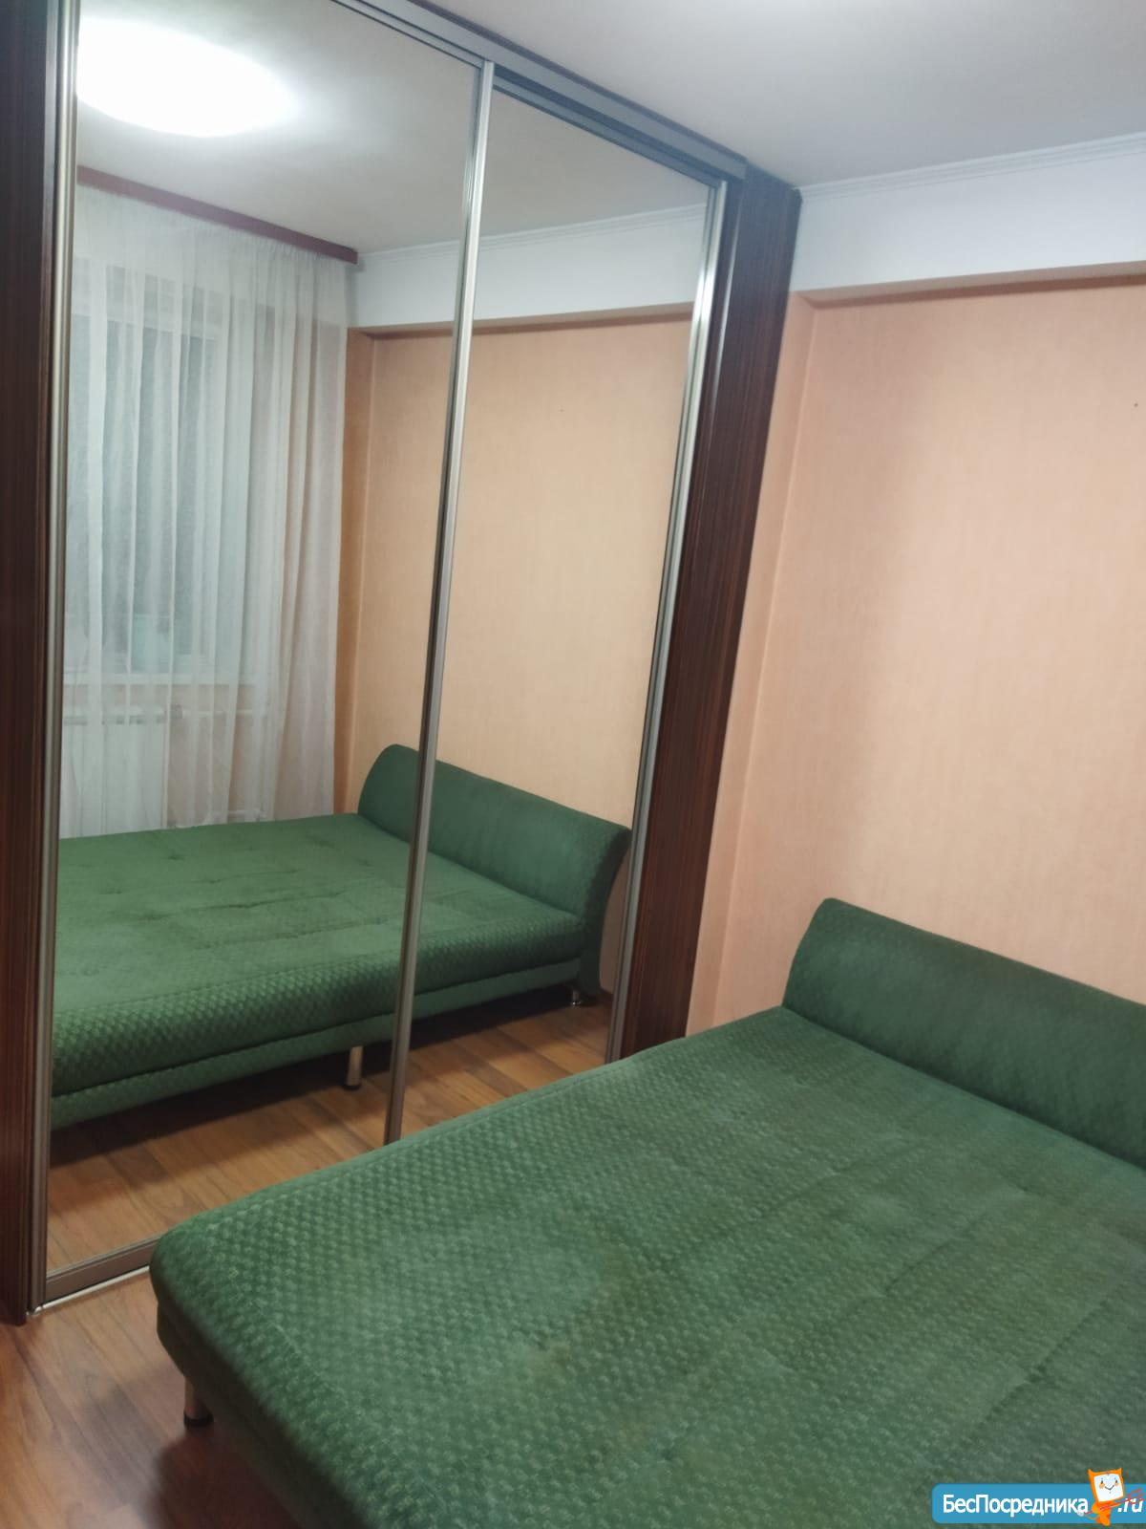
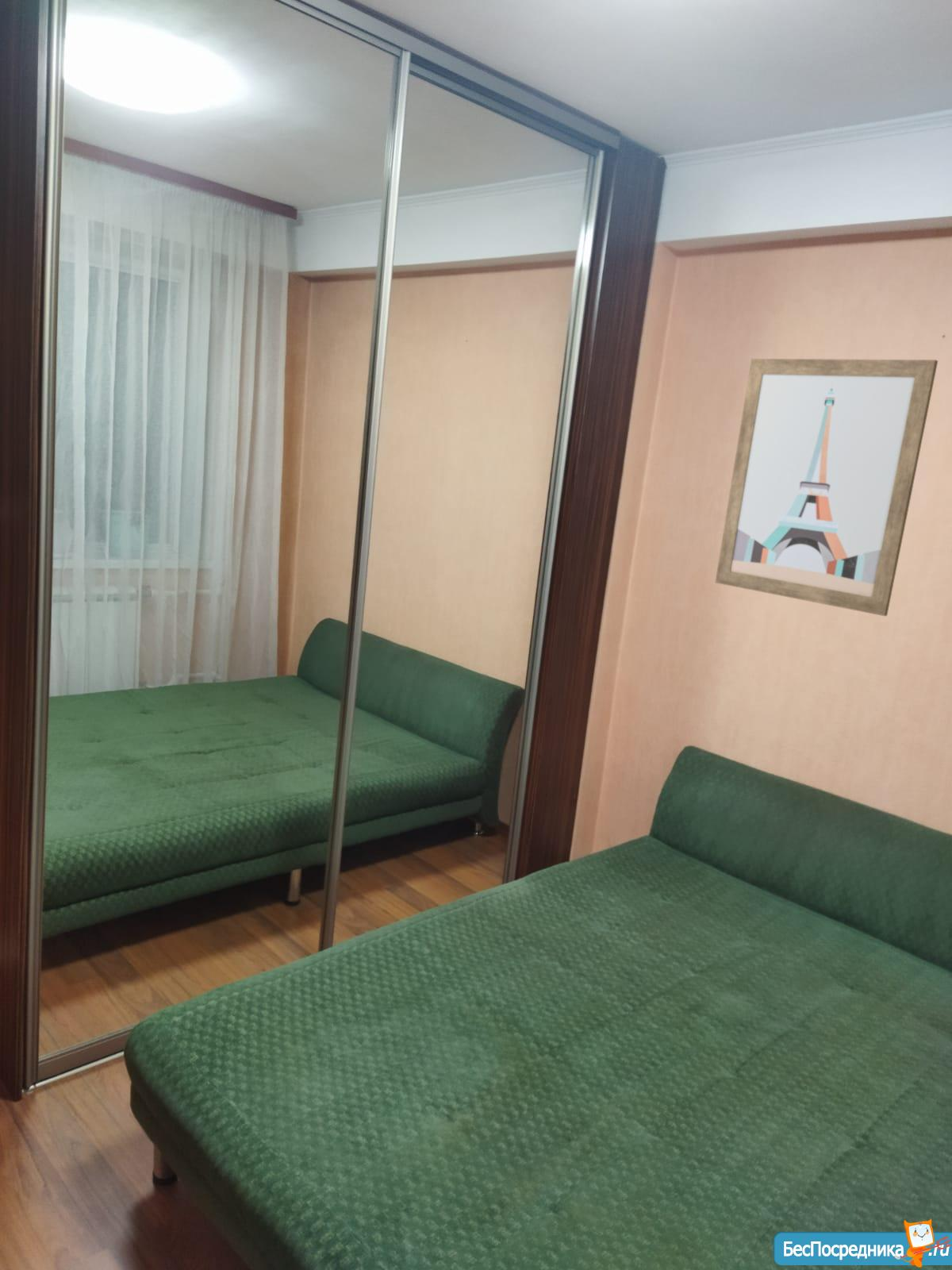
+ wall art (816, 482)
